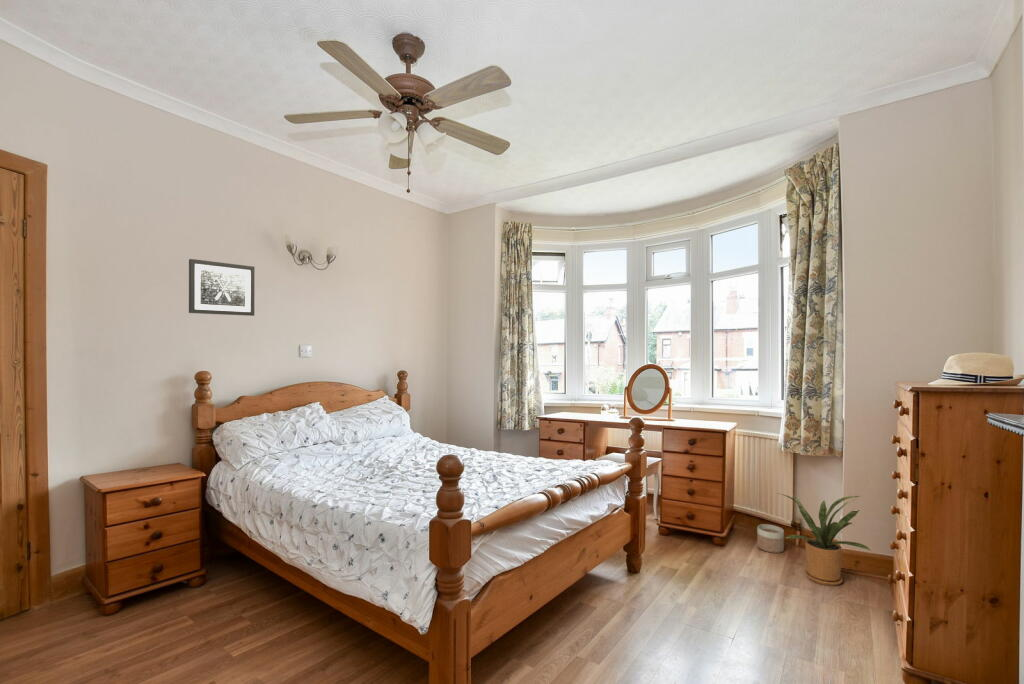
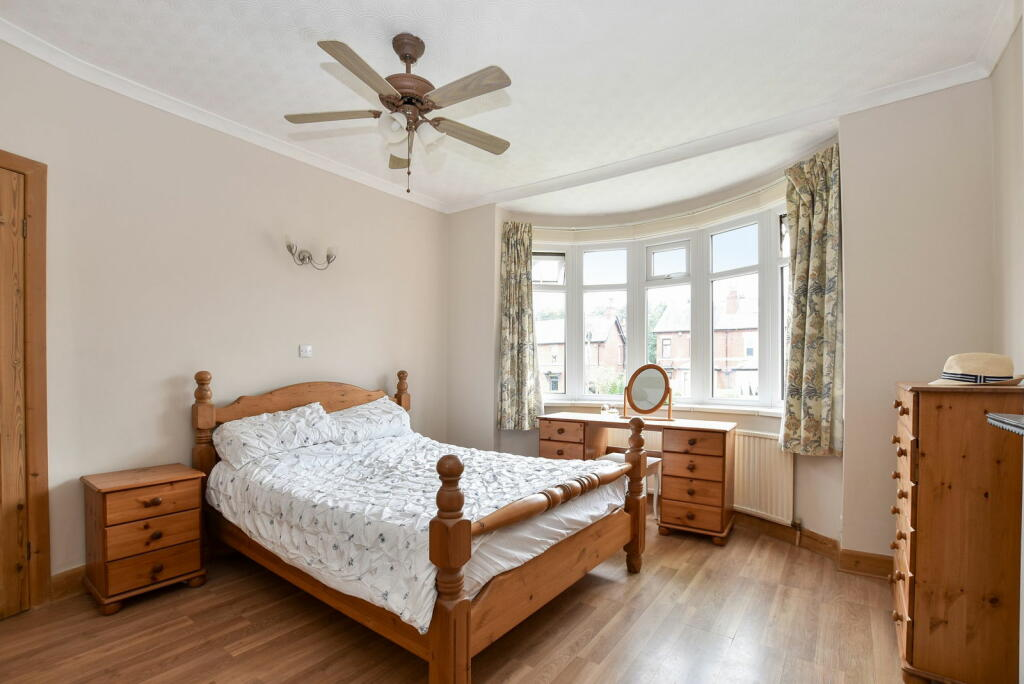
- planter (770, 538)
- house plant (824, 533)
- wall art (223, 288)
